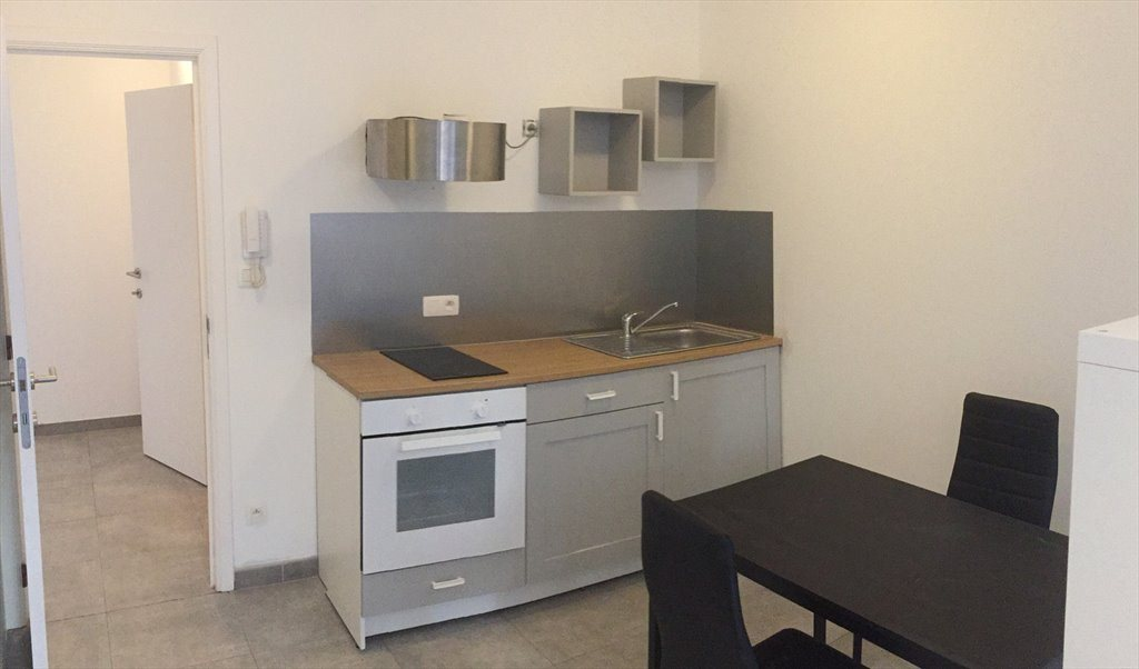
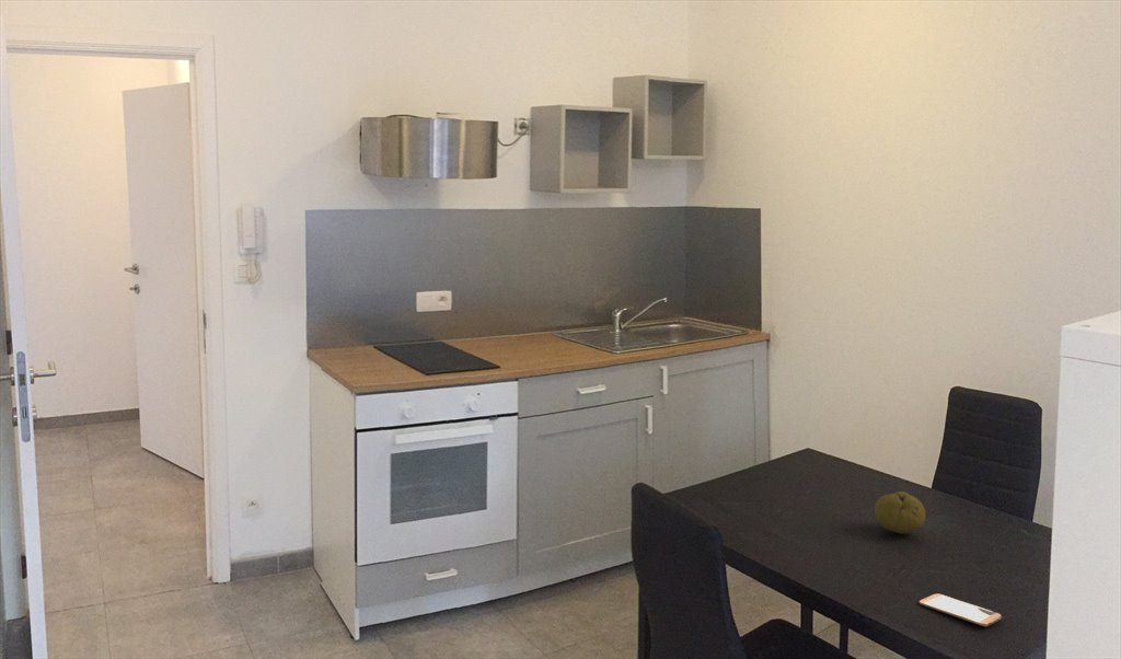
+ fruit (900, 512)
+ smartphone (959, 609)
